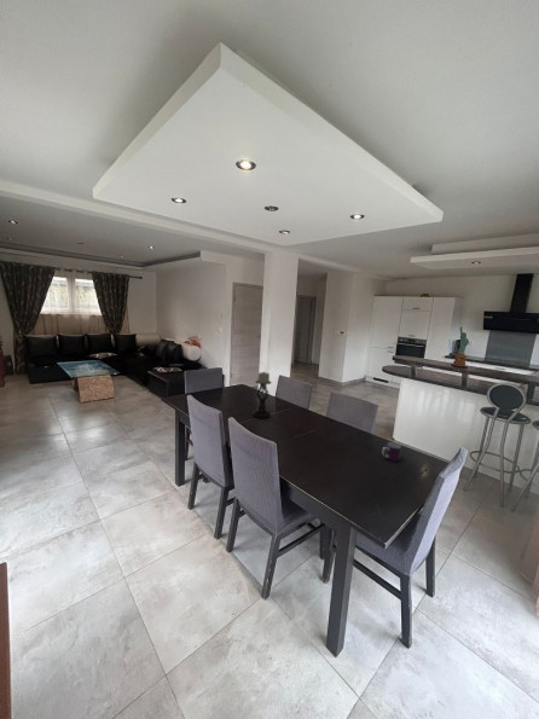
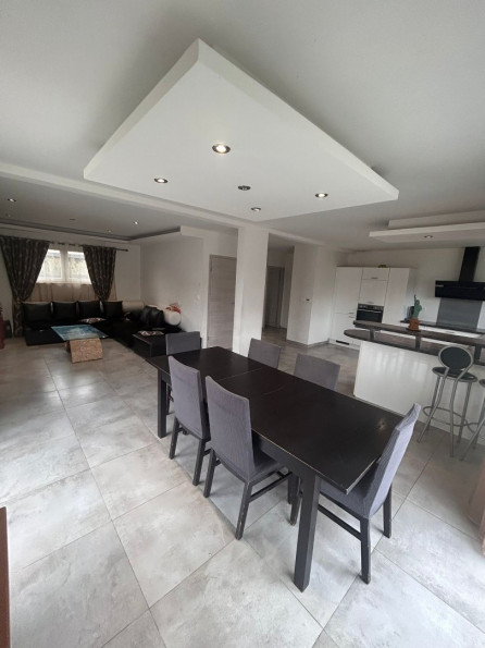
- mug (390, 452)
- candle holder (262, 394)
